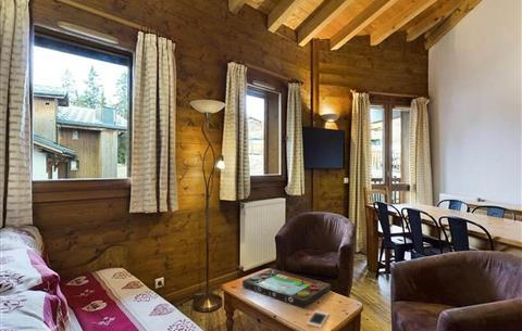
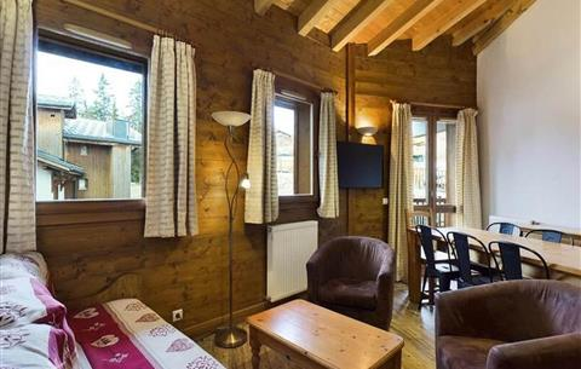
- cell phone (318, 318)
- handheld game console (285, 284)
